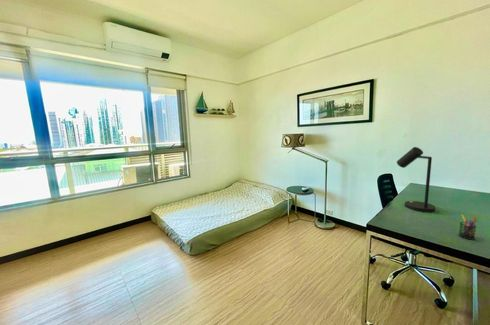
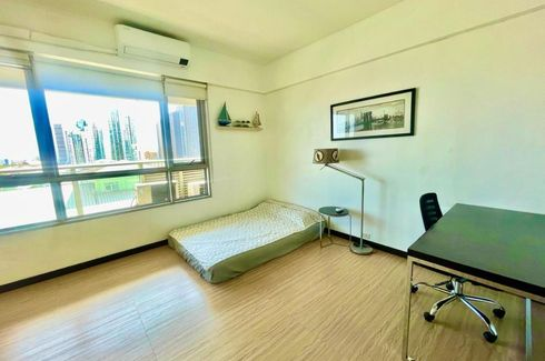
- pen holder (469, 226)
- desk lamp (426, 178)
